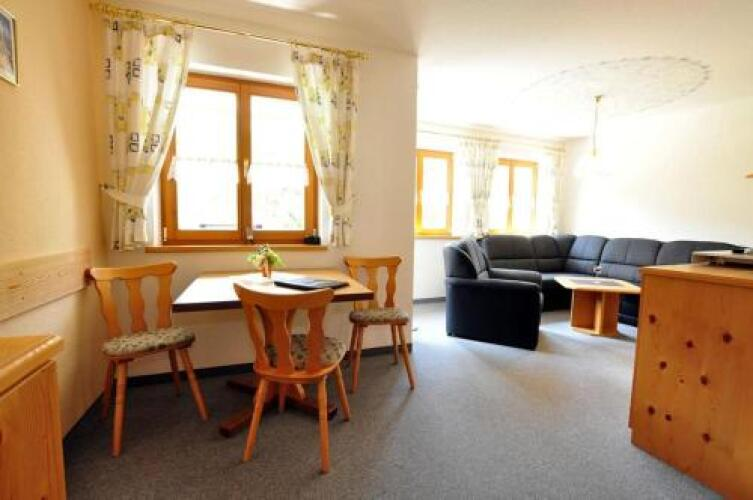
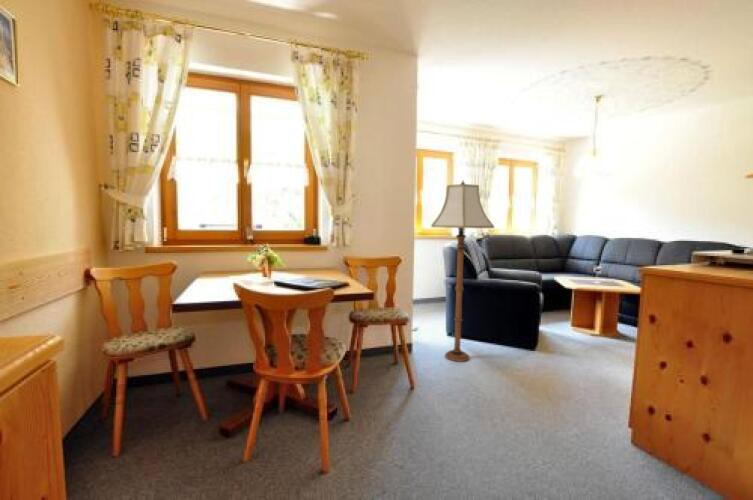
+ floor lamp (459, 270)
